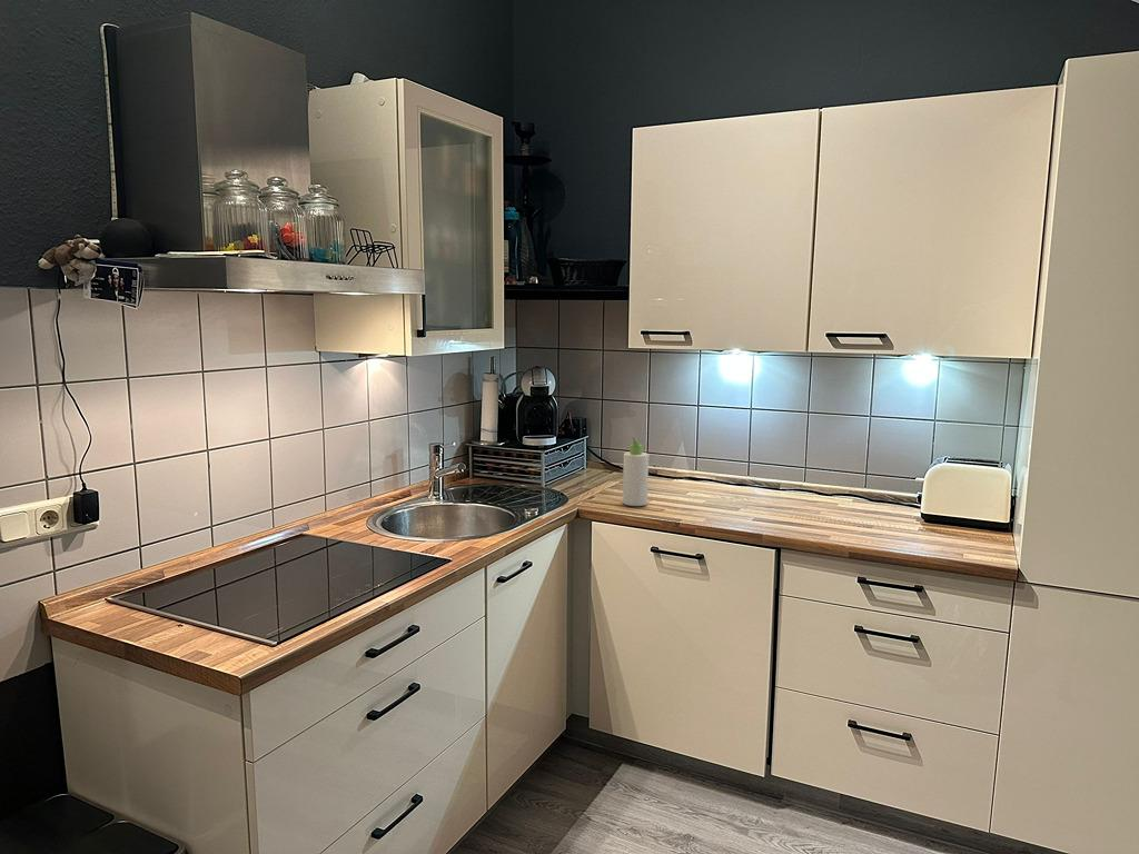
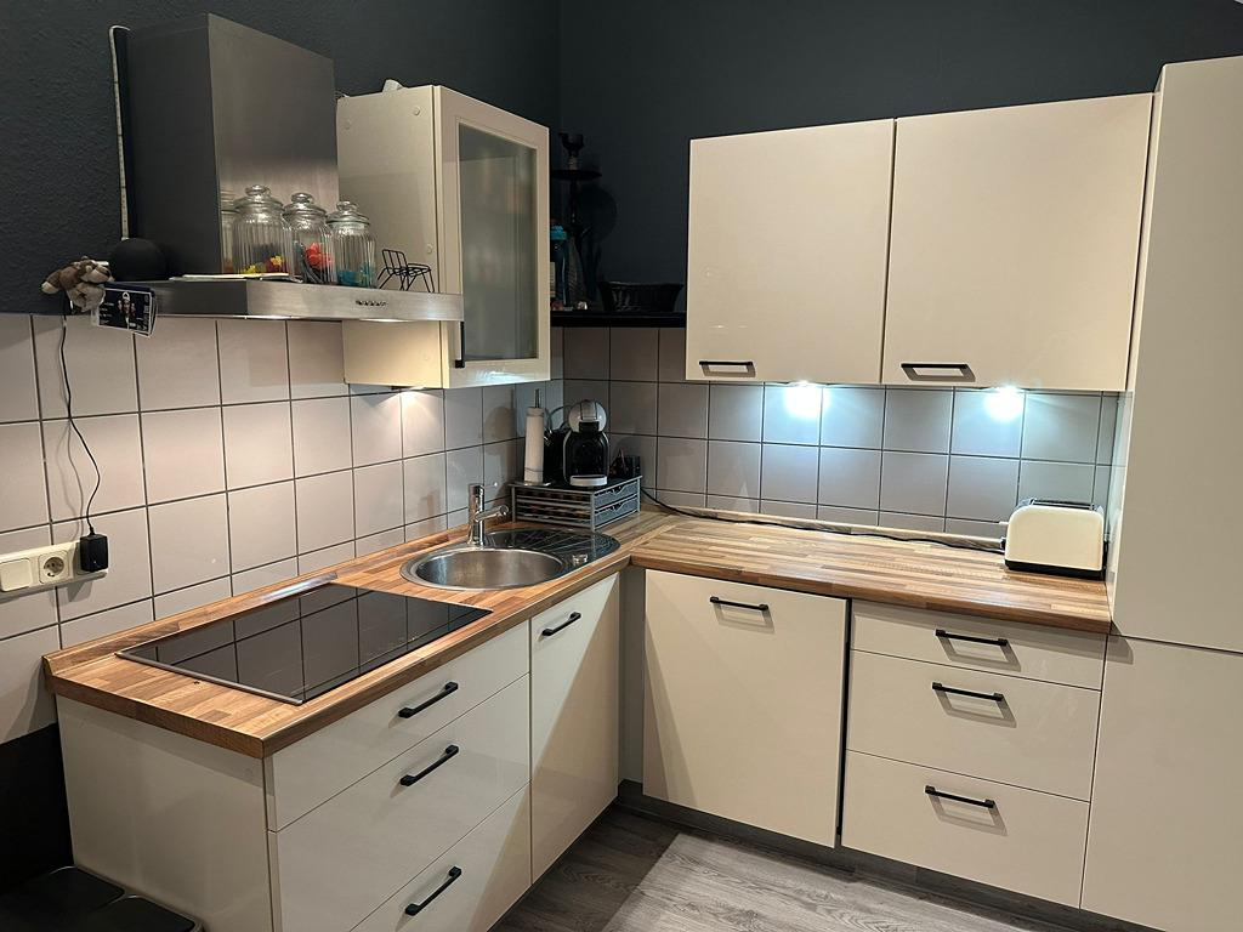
- bottle (635, 469)
